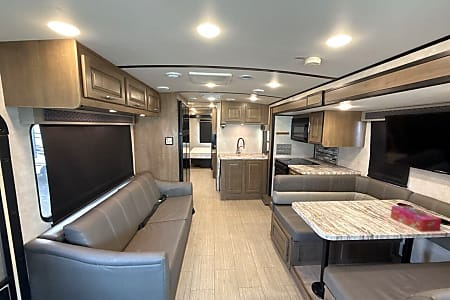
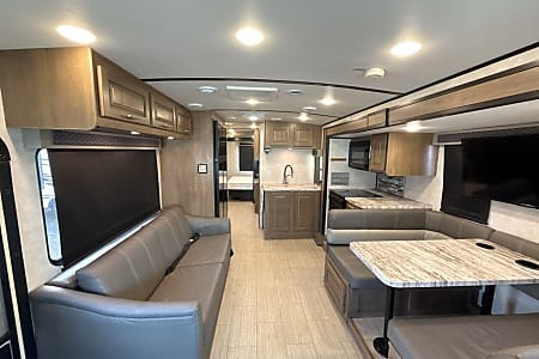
- tissue box (414, 217)
